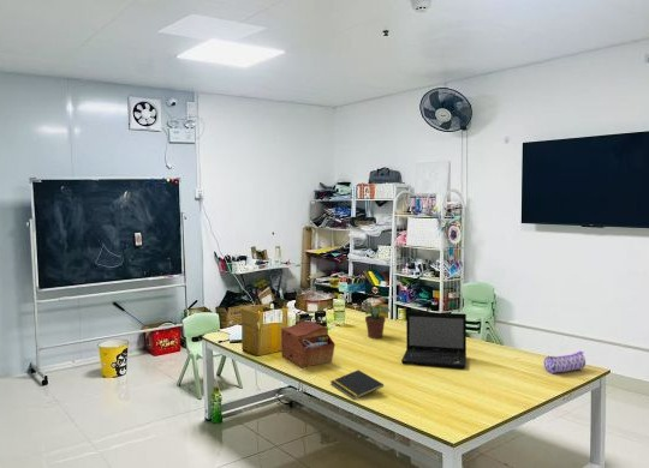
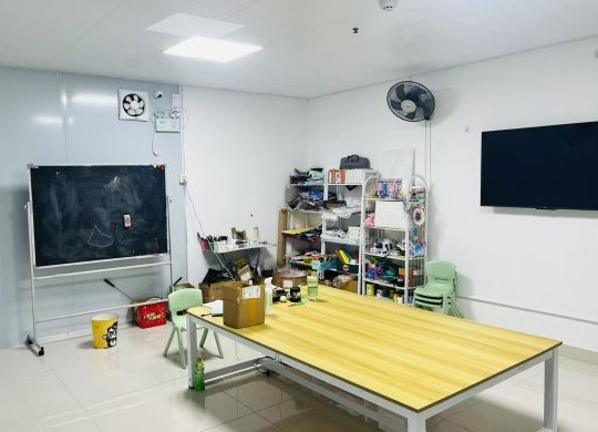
- potted plant (374, 320)
- pencil case (564, 361)
- notepad (356, 384)
- sewing box (306, 343)
- laptop (434, 338)
